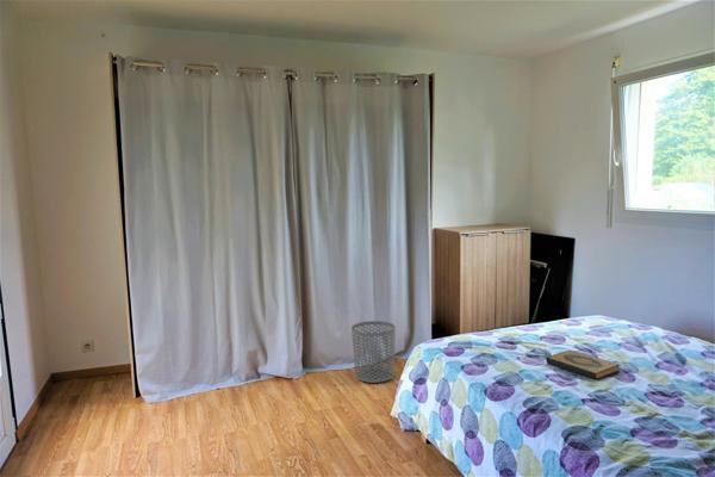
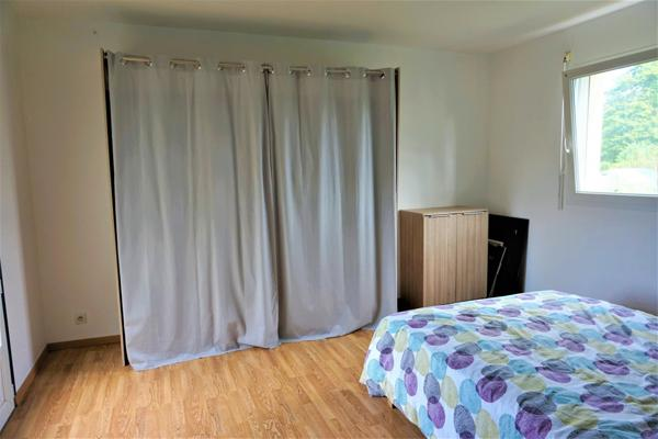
- hardback book (582, 364)
- waste bin (374, 351)
